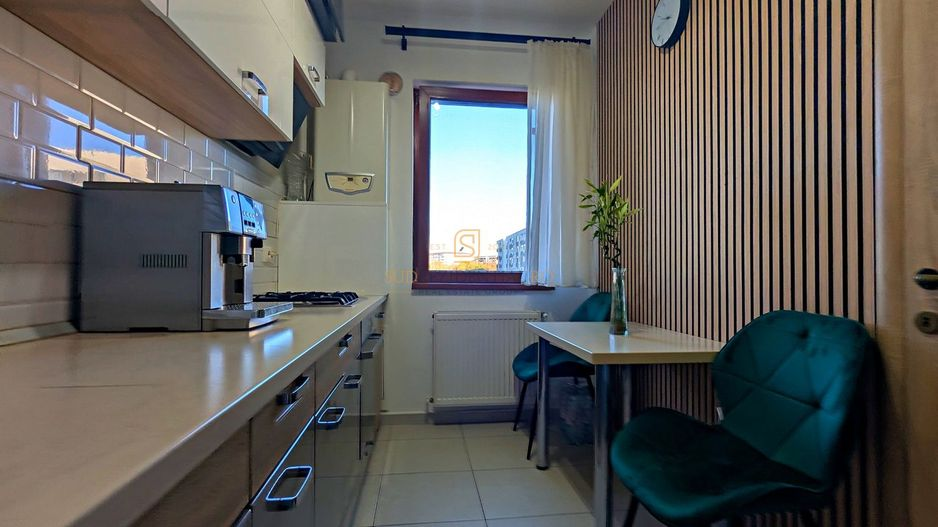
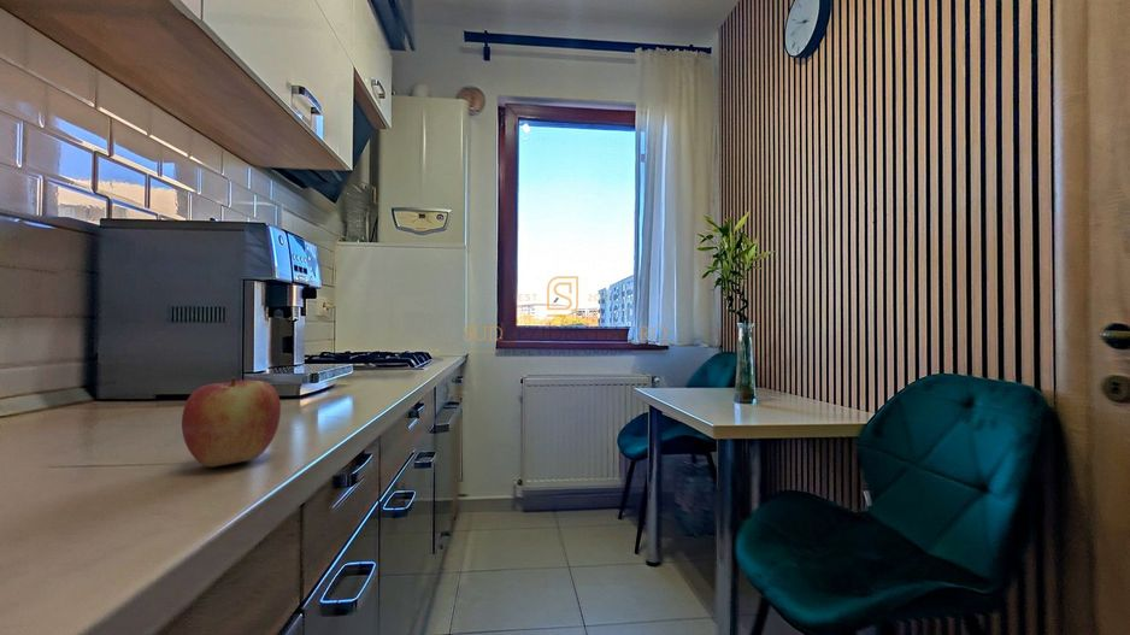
+ apple (231, 418)
